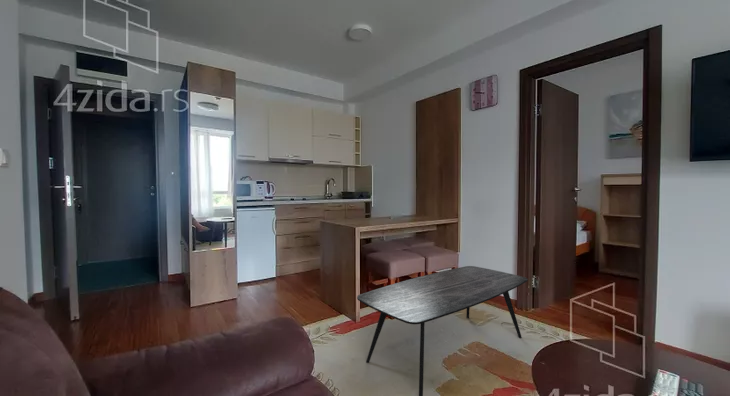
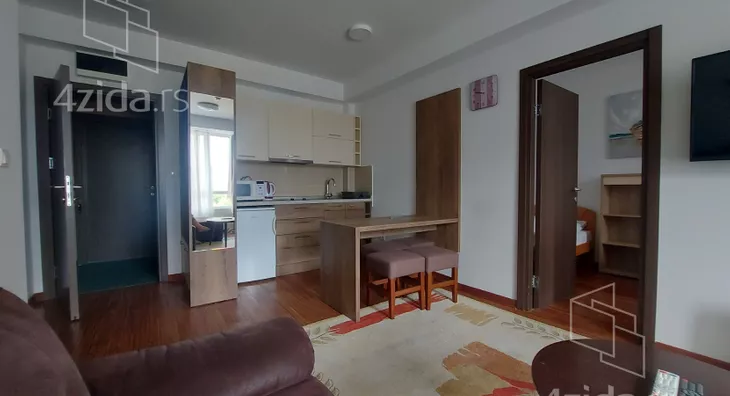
- coffee table (449, 314)
